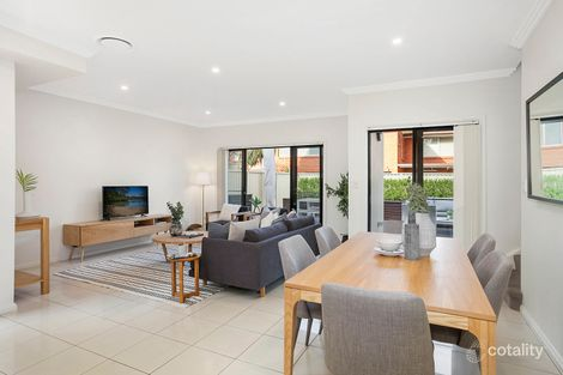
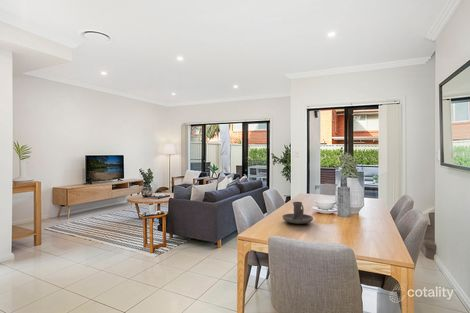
+ candle holder (298, 211)
